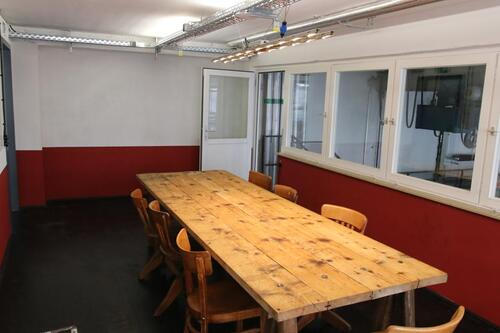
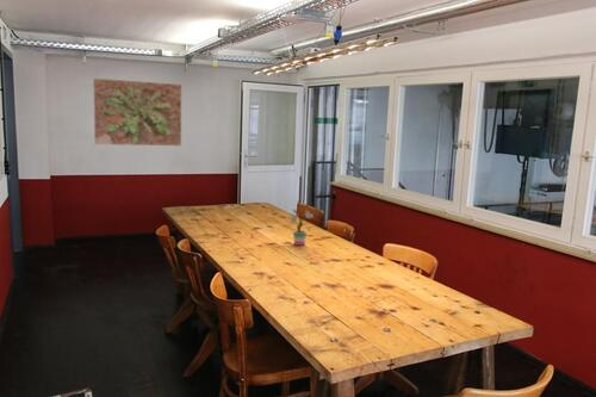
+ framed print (138, 113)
+ potted plant (300, 221)
